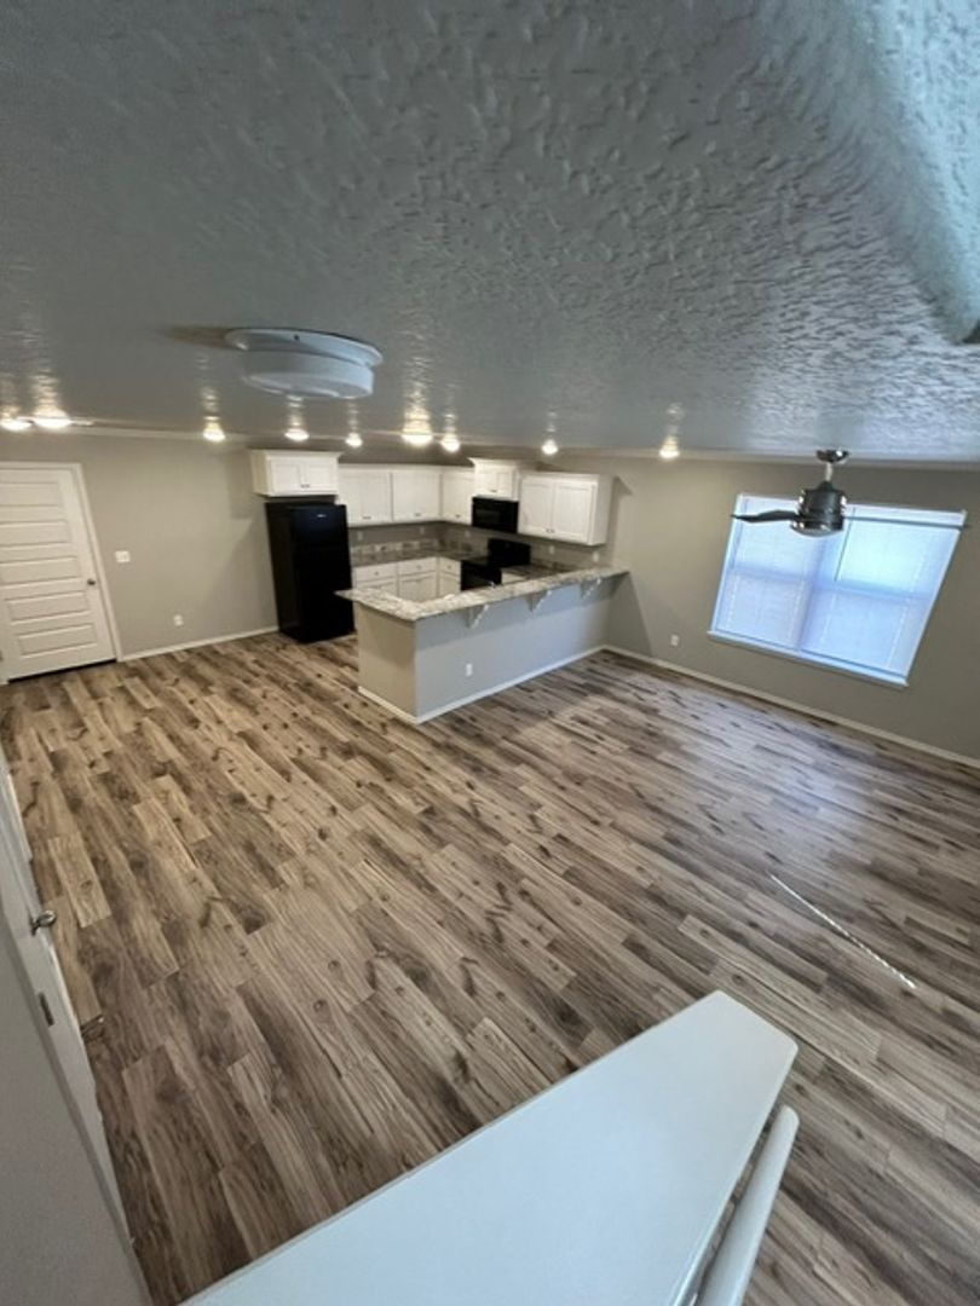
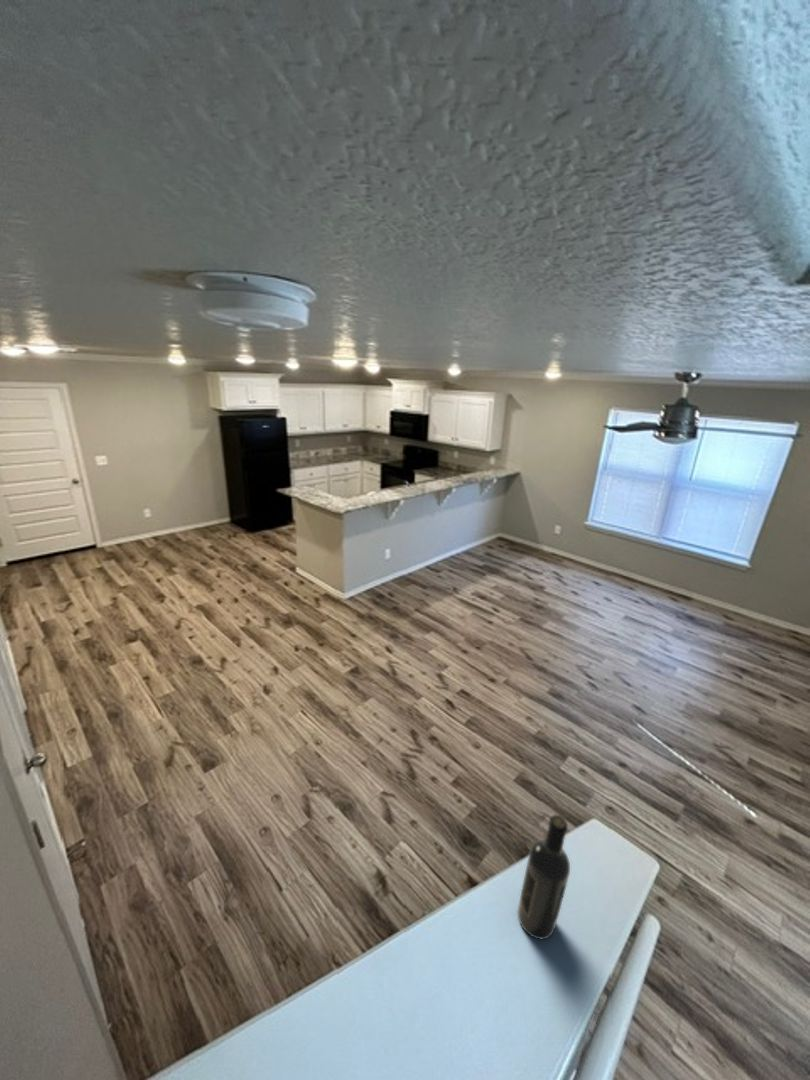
+ wine bottle (546, 873)
